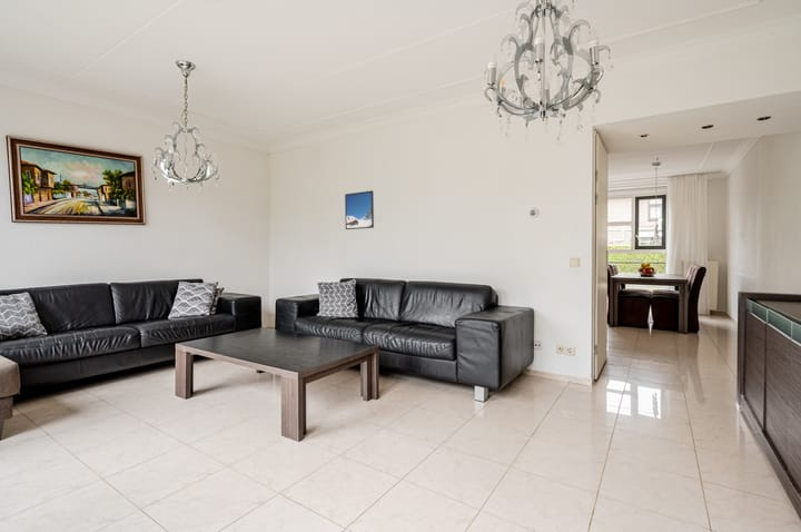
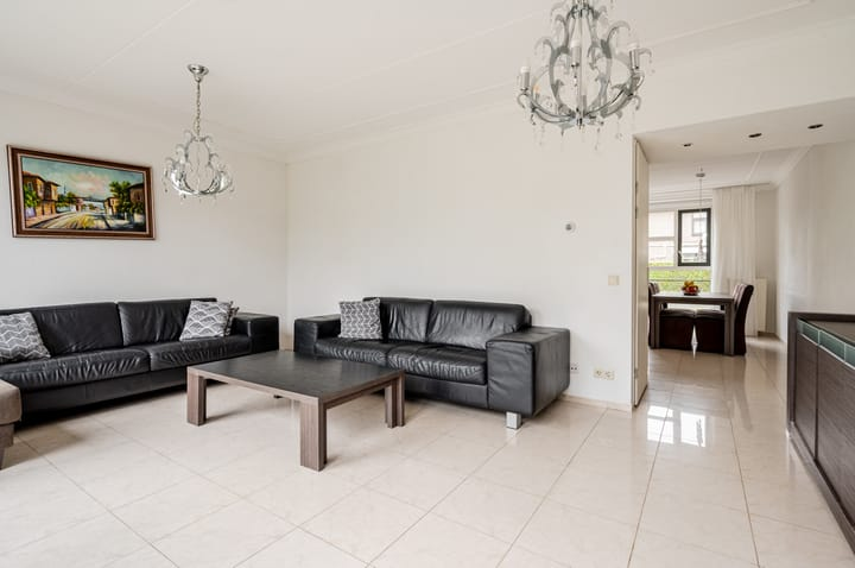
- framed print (358, 210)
